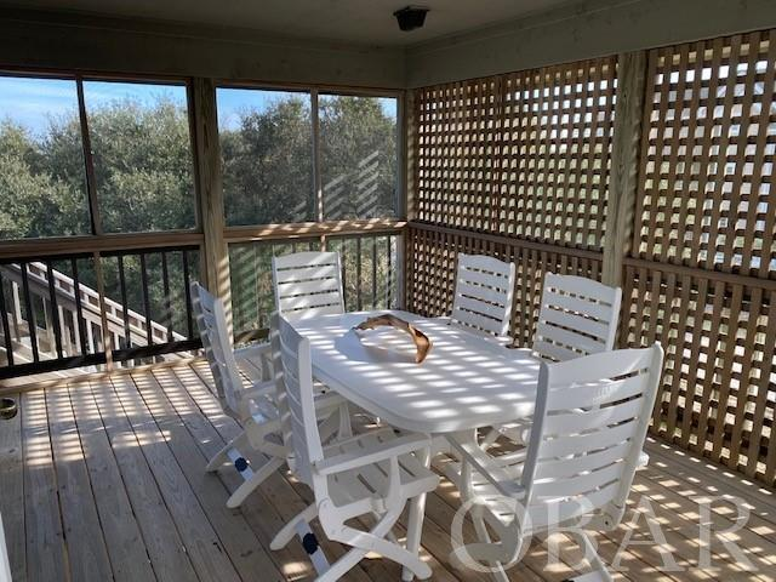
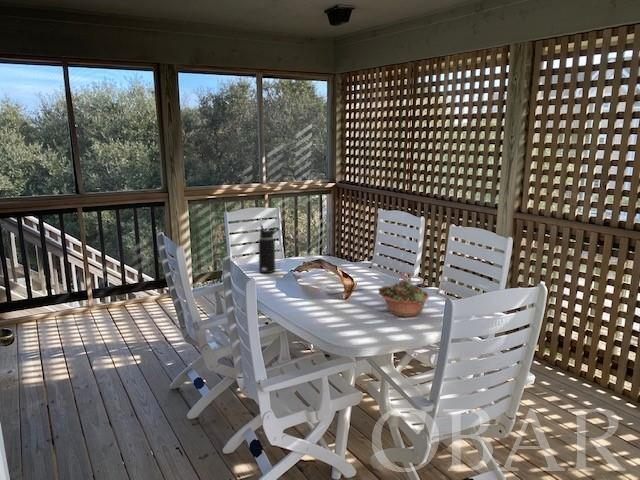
+ water bottle (268, 247)
+ succulent planter (407, 293)
